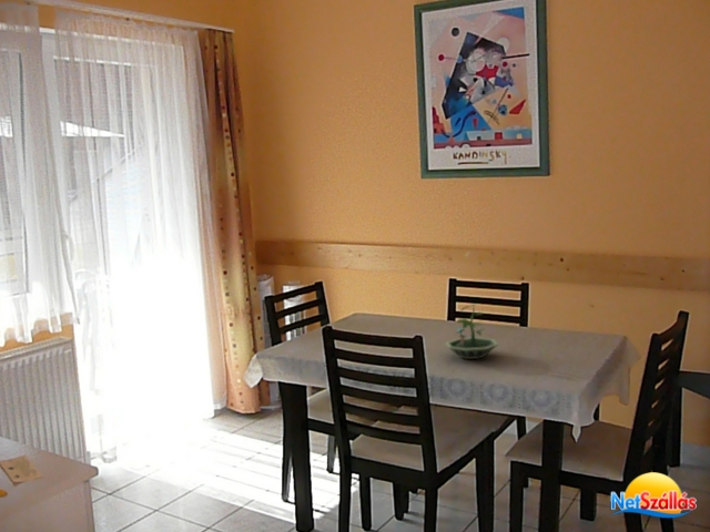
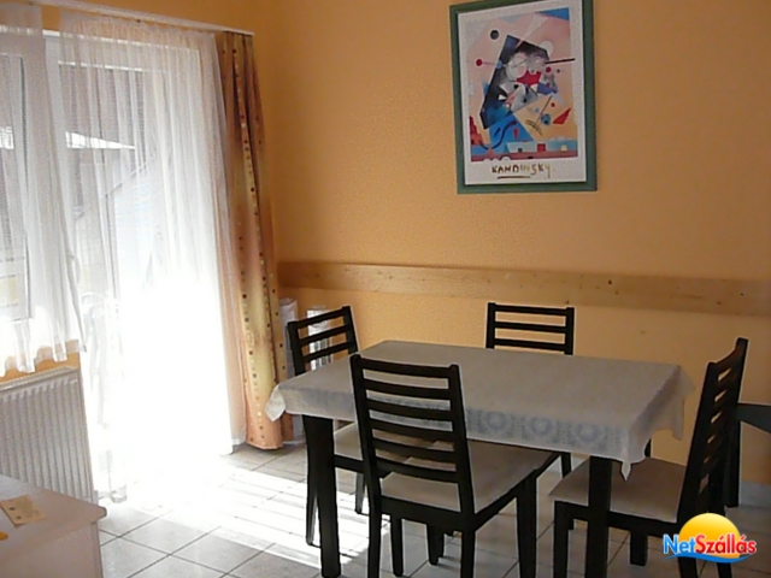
- terrarium (471, 315)
